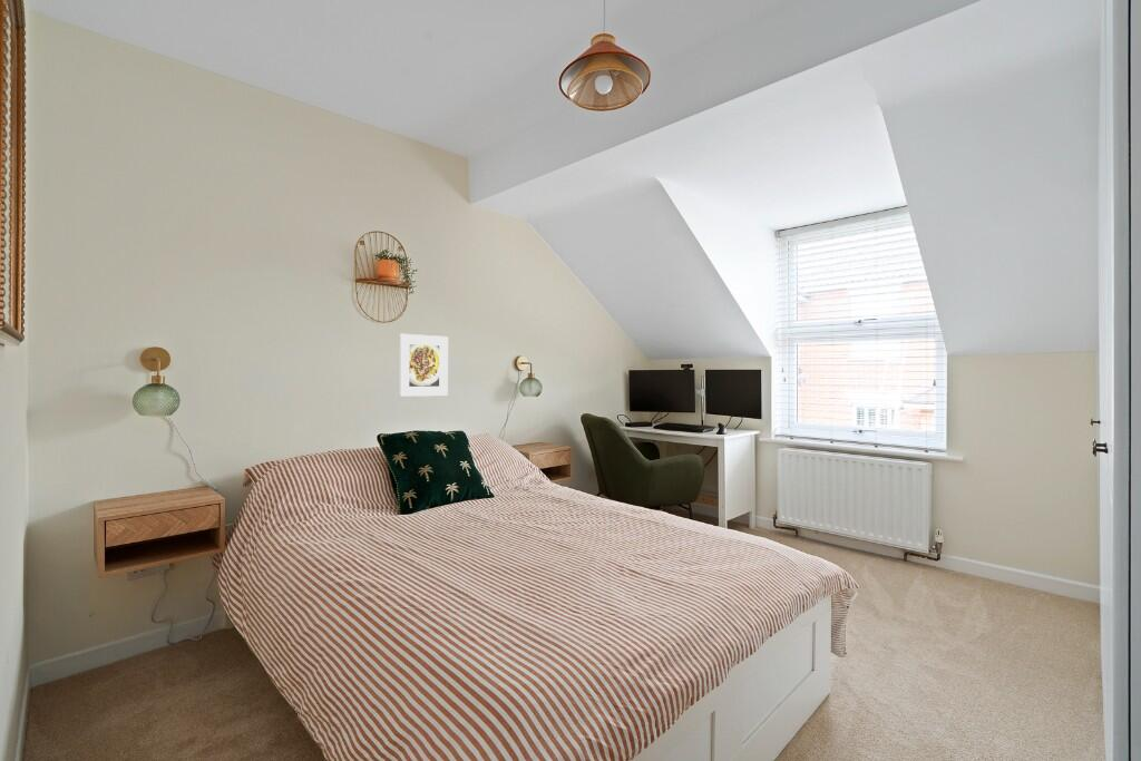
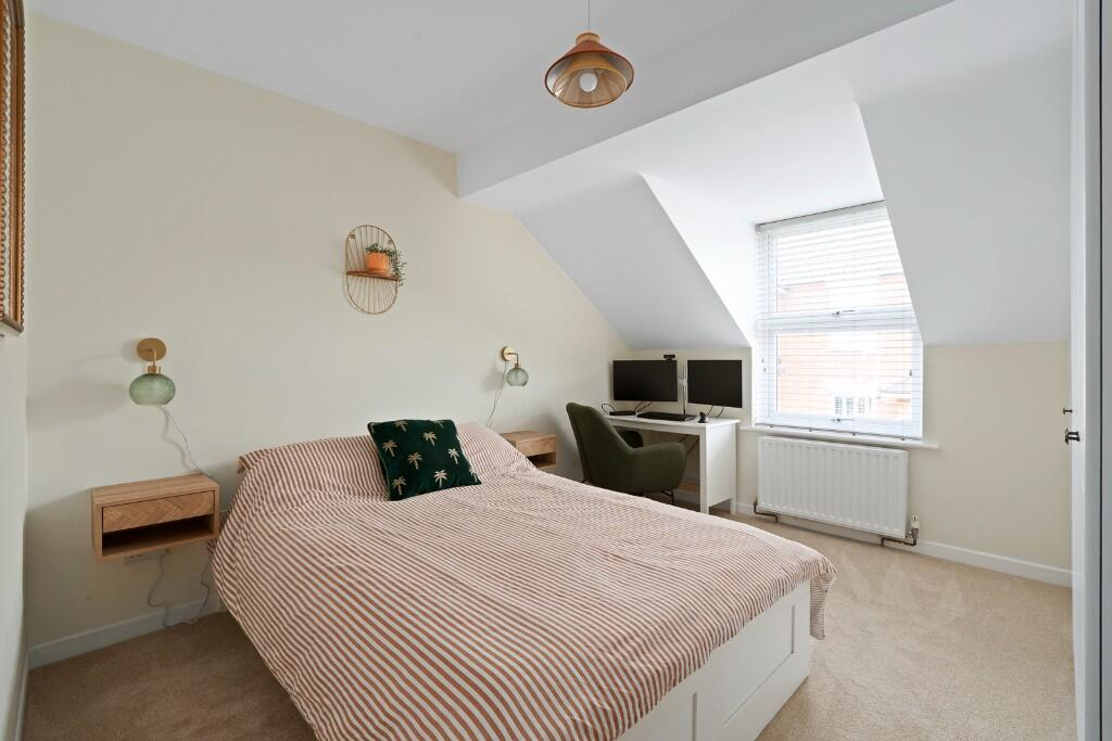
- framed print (423, 365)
